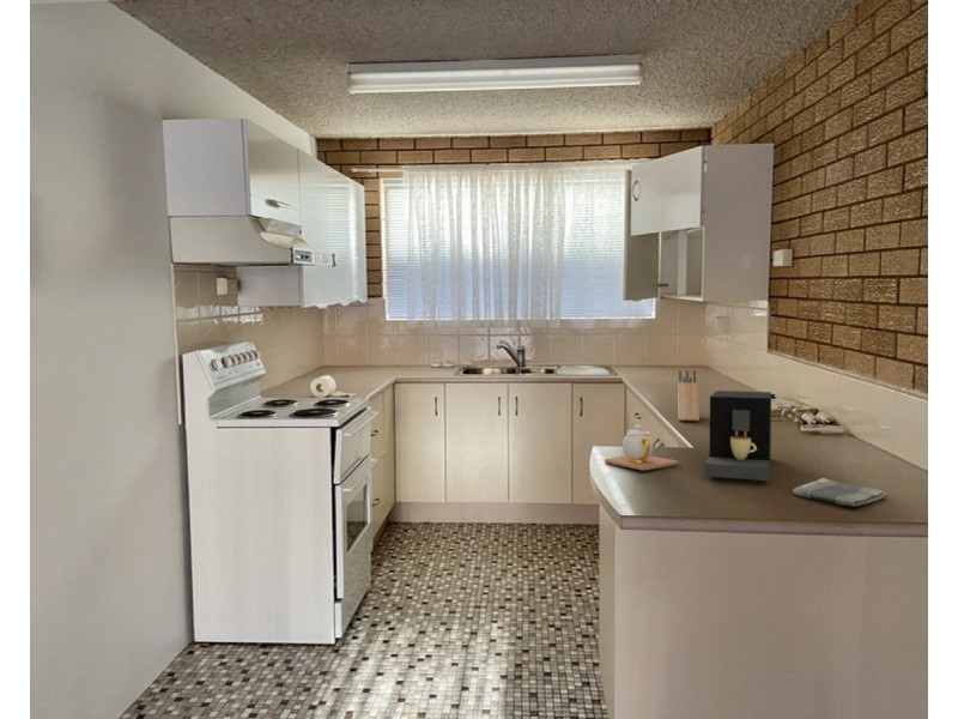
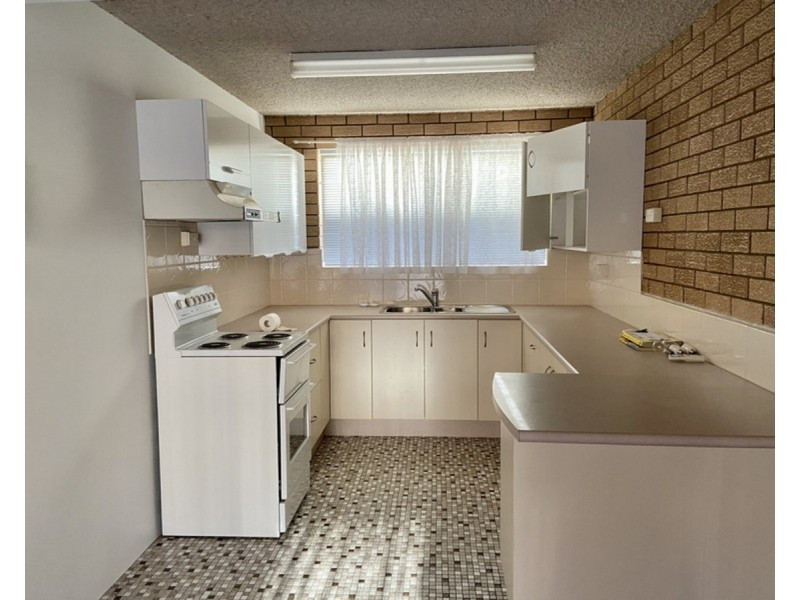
- knife block (687, 394)
- coffee maker (739, 433)
- teapot (641, 443)
- dish towel (839, 490)
